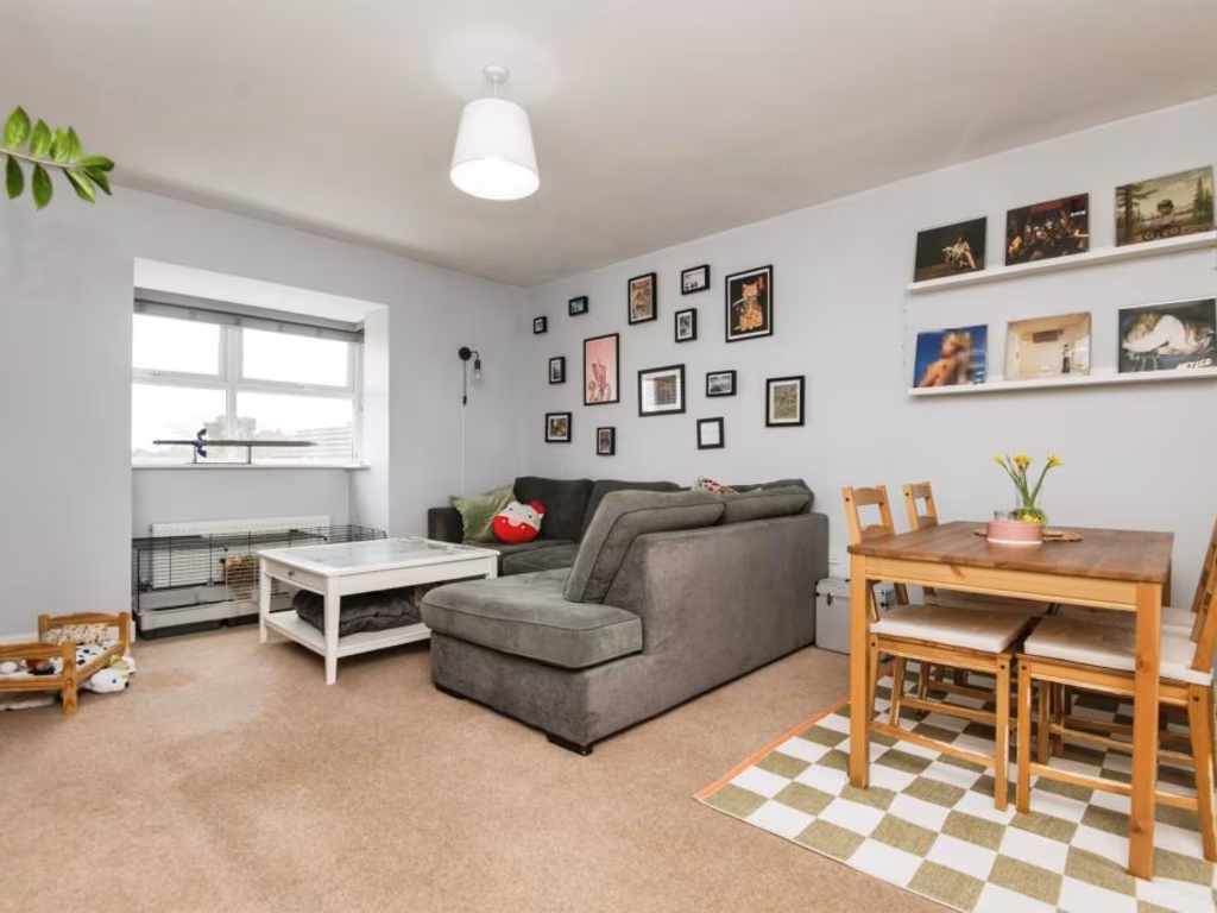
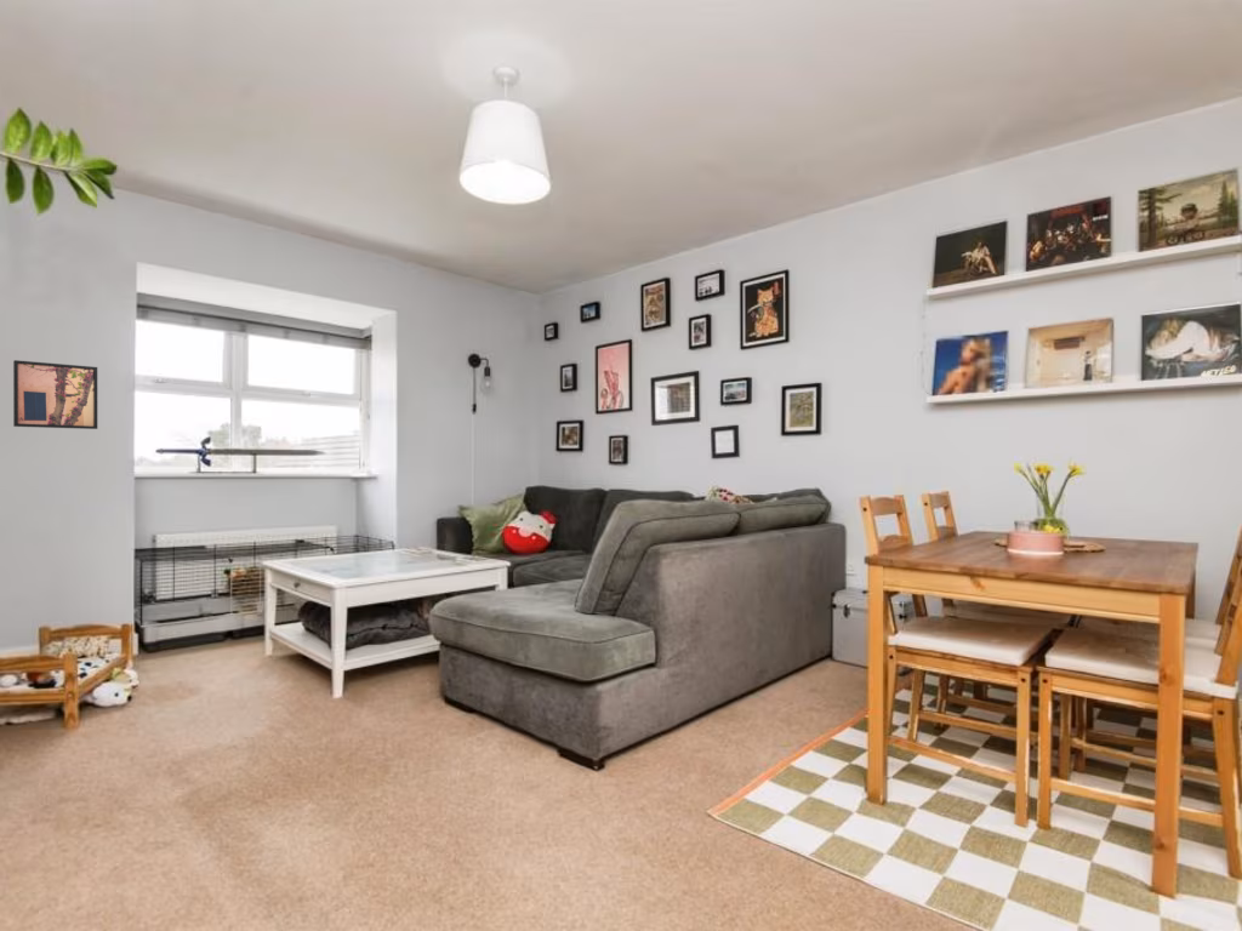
+ wall art (56, 395)
